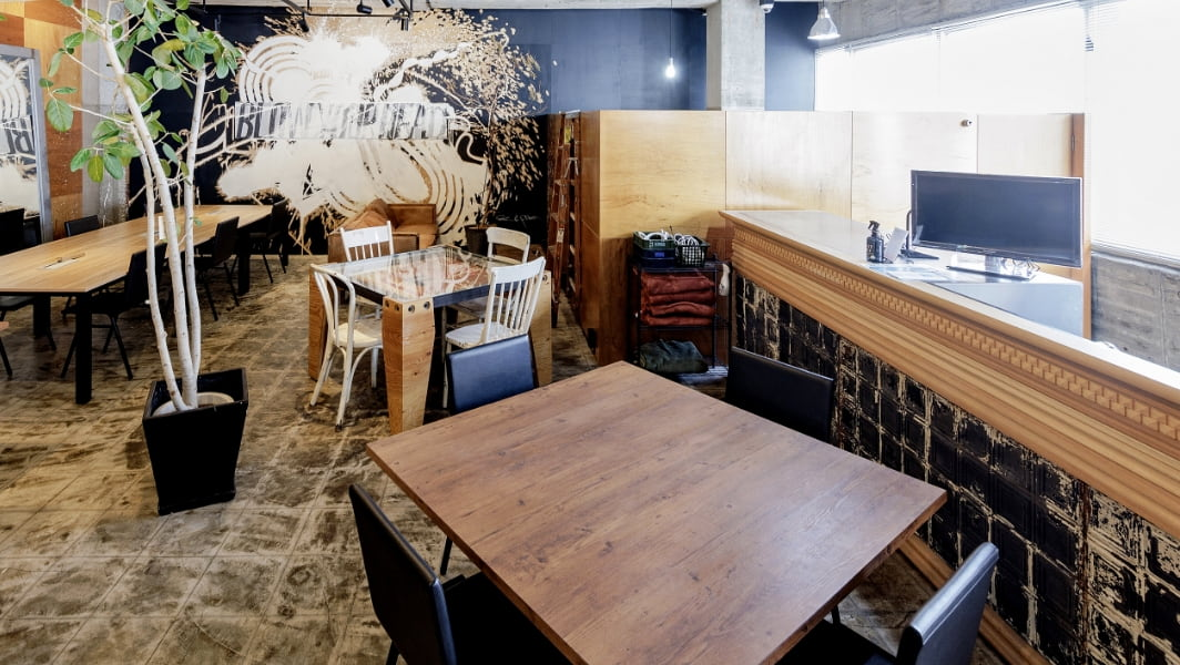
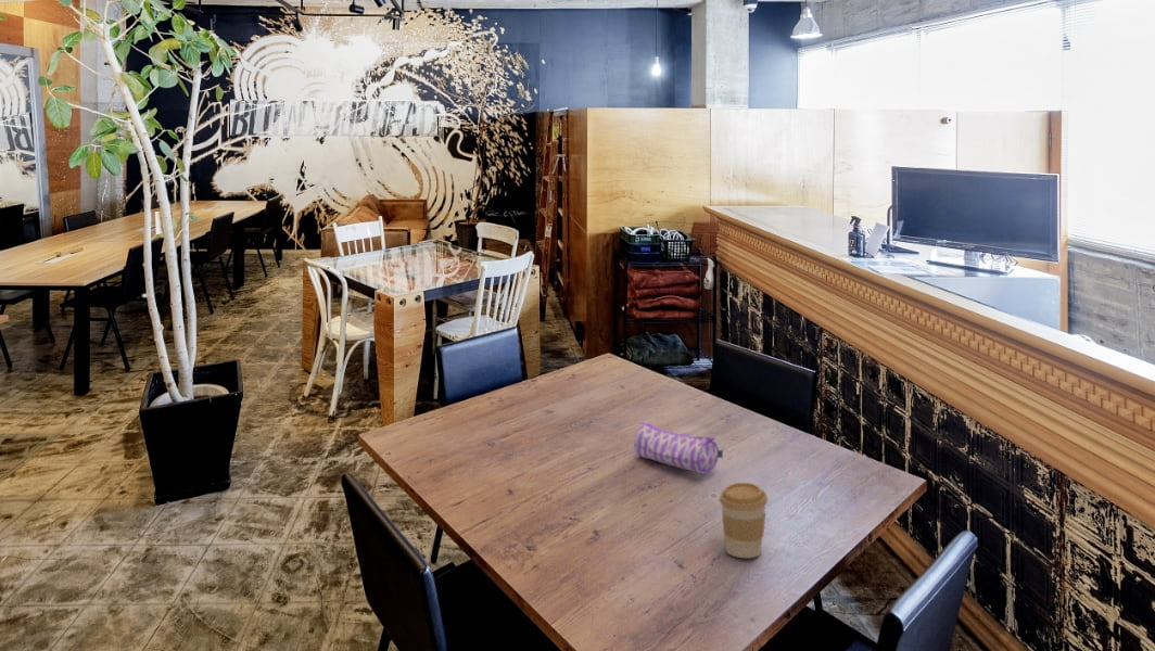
+ pencil case (675, 447)
+ coffee cup (742, 519)
